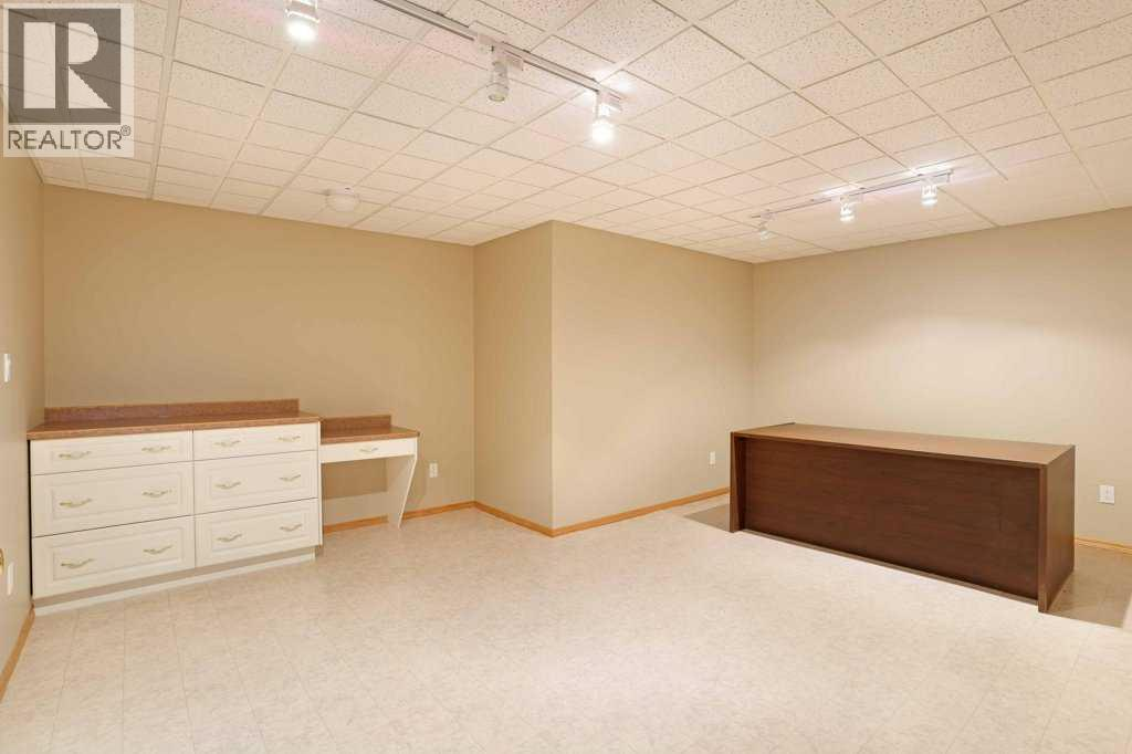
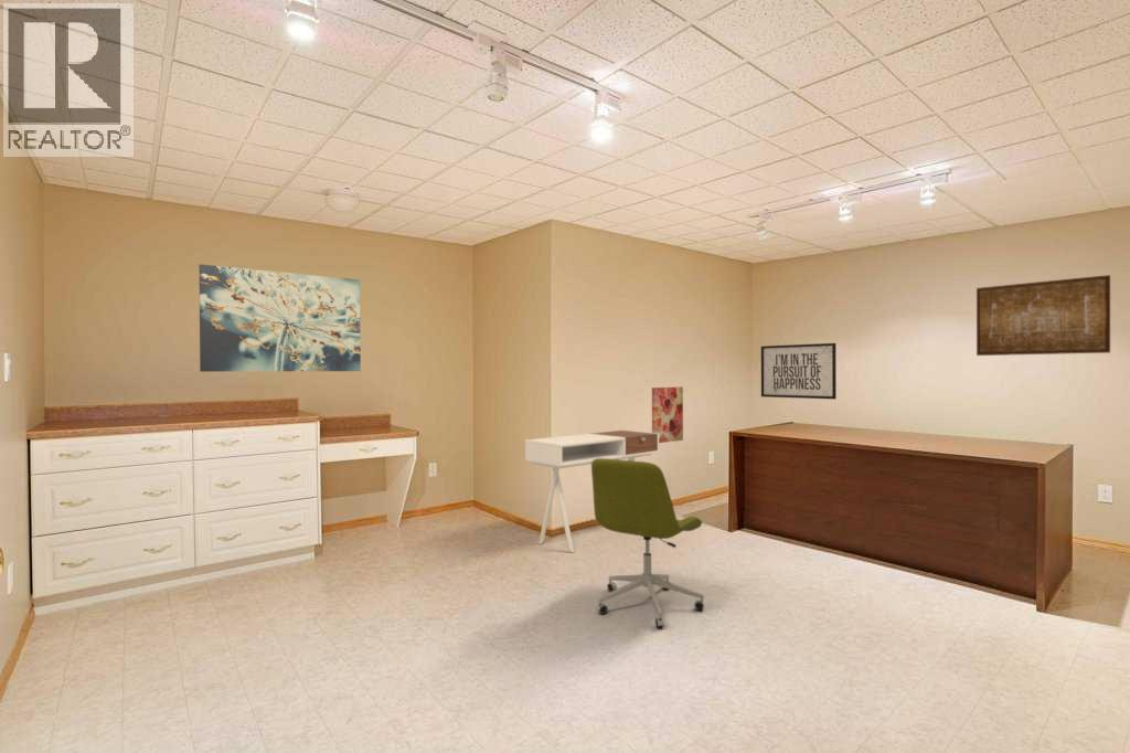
+ office chair (647, 529)
+ mirror (796, 371)
+ wall art (286, 321)
+ wall art (668, 414)
+ desk (588, 464)
+ wall art (1038, 318)
